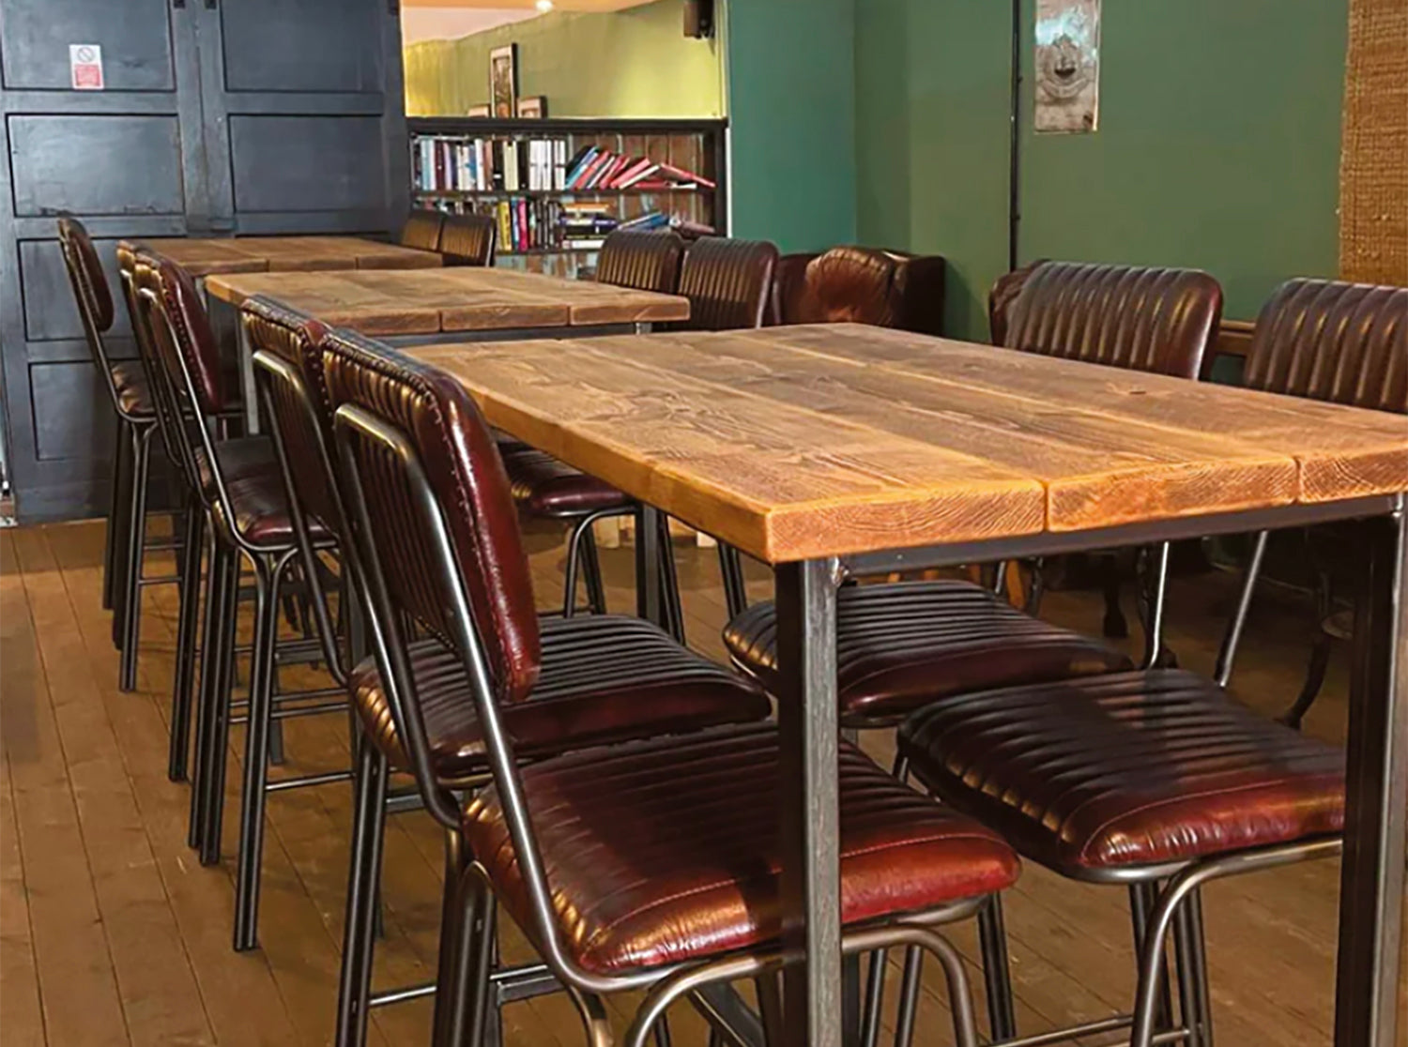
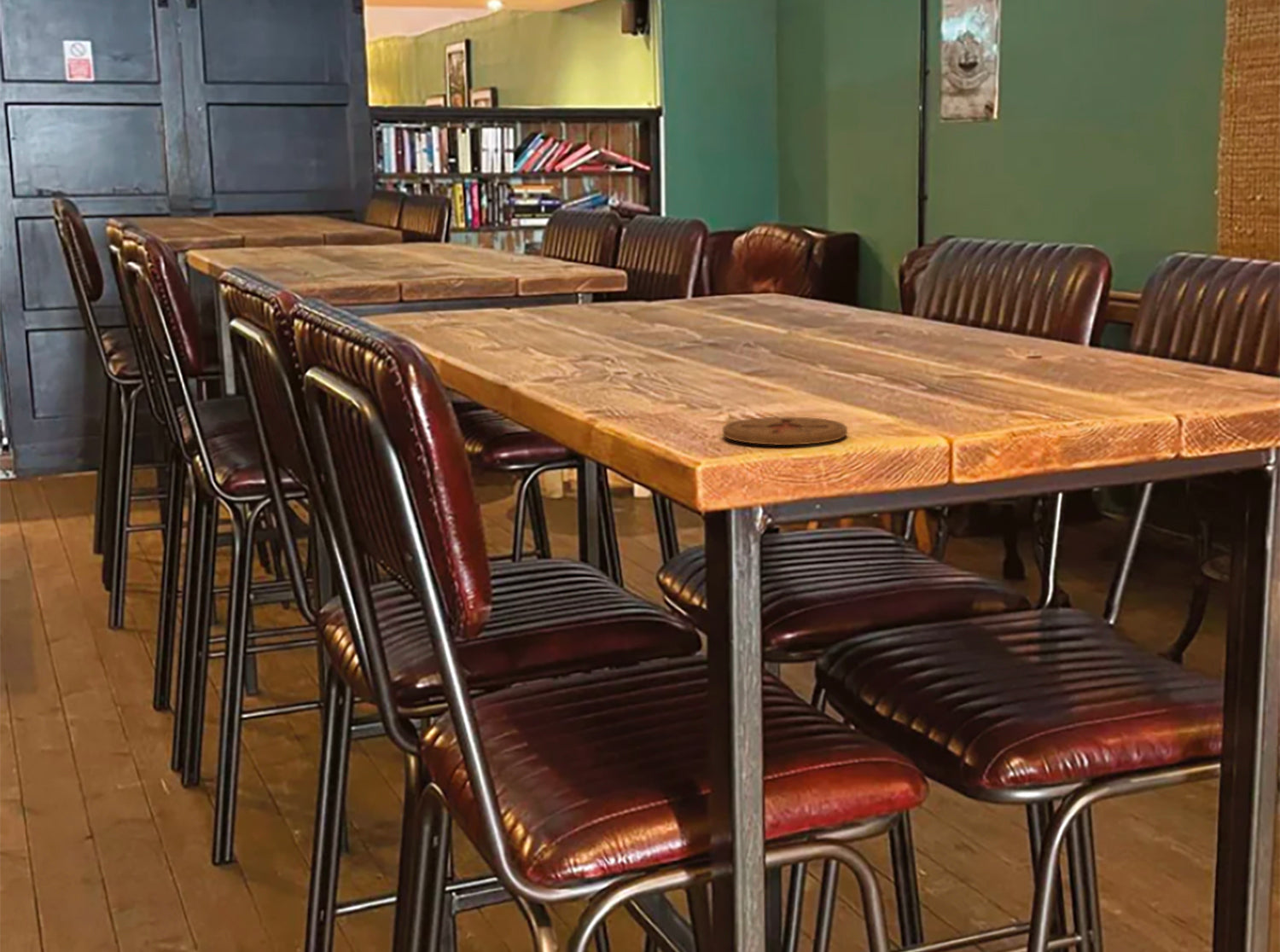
+ coaster (784, 430)
